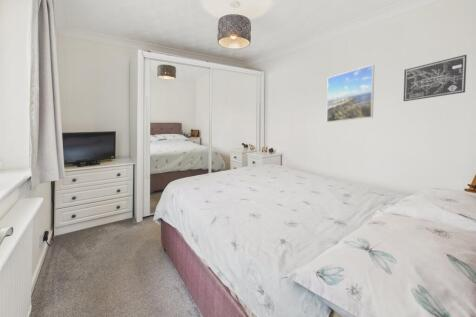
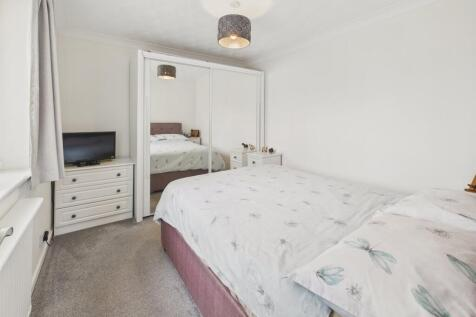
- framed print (348, 96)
- wall art (432, 80)
